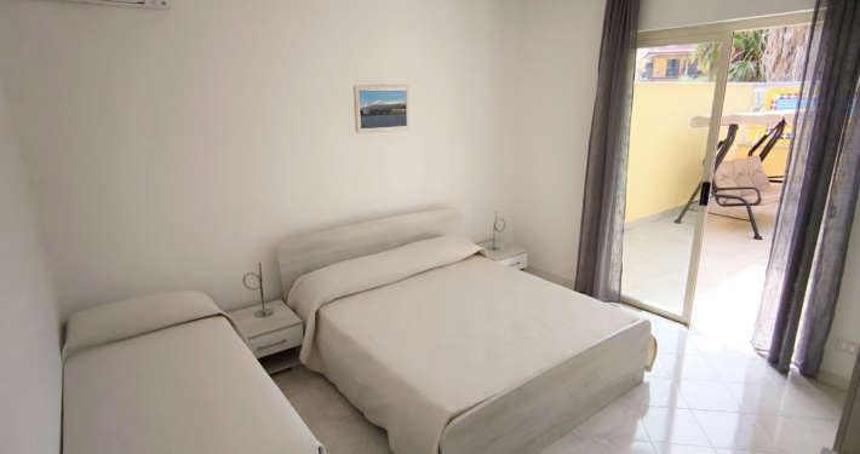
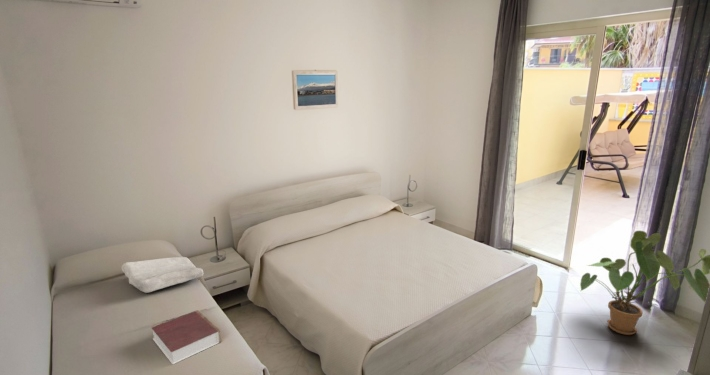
+ house plant (641, 283)
+ soap bar (162, 272)
+ book (186, 334)
